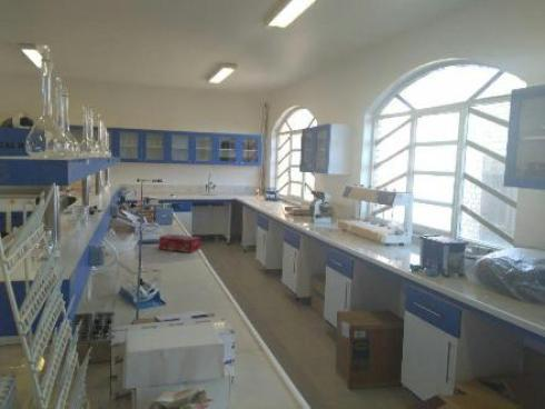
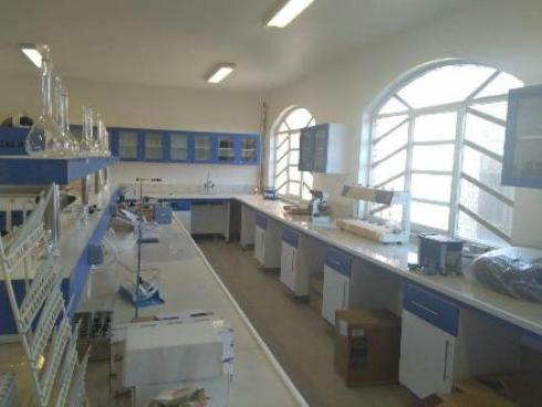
- tissue box (179, 242)
